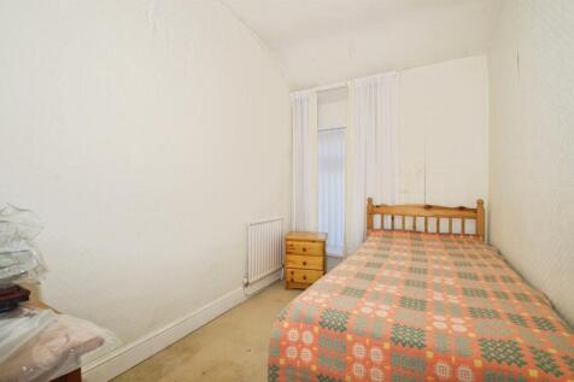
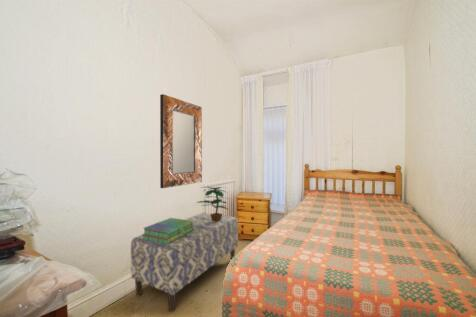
+ stack of books (169, 229)
+ potted plant (214, 203)
+ home mirror (183, 143)
+ bench (192, 250)
